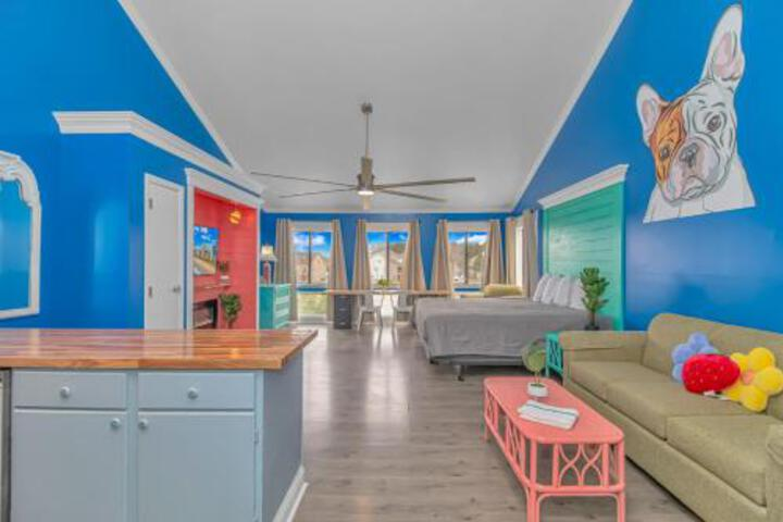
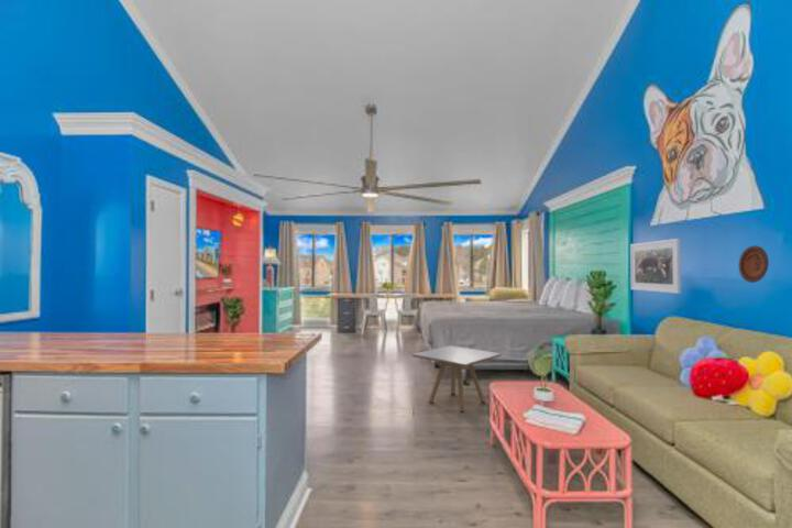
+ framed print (652, 266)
+ decorative plate (754, 264)
+ side table (458, 377)
